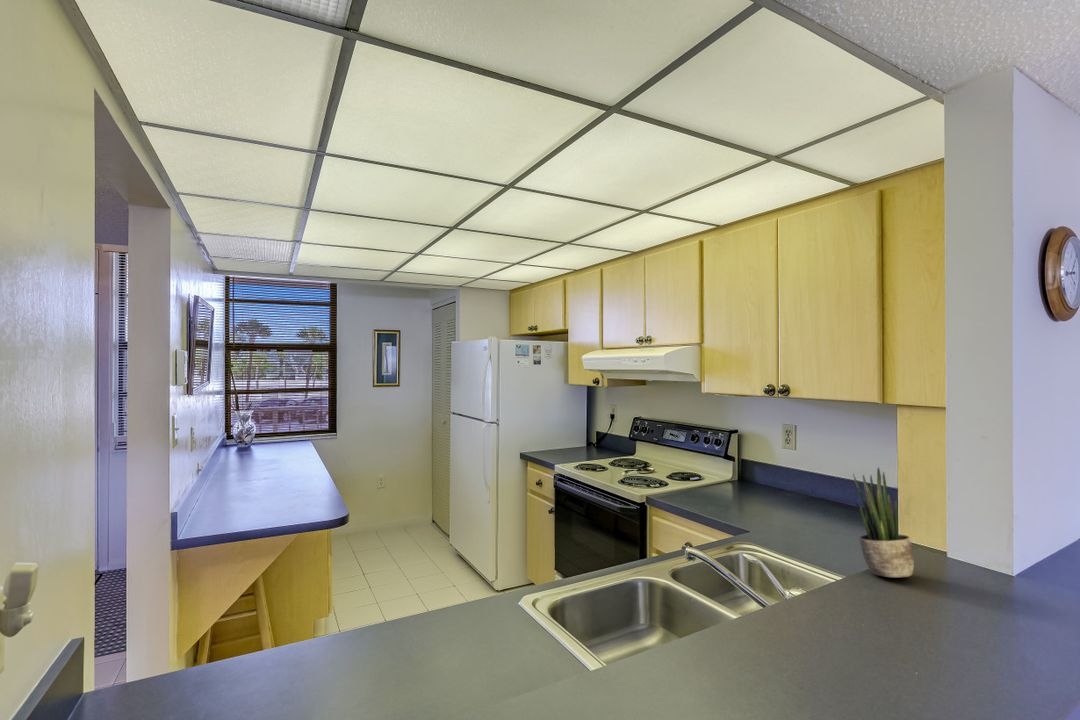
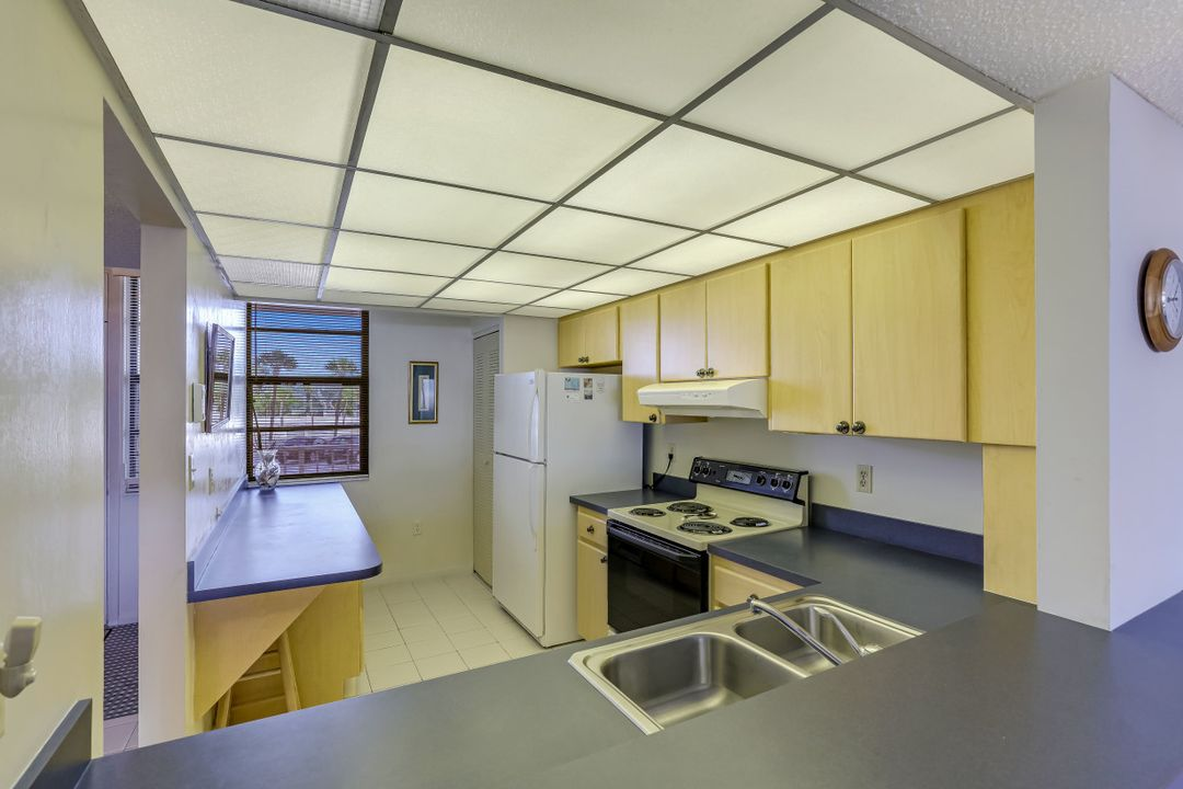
- potted plant (880, 519)
